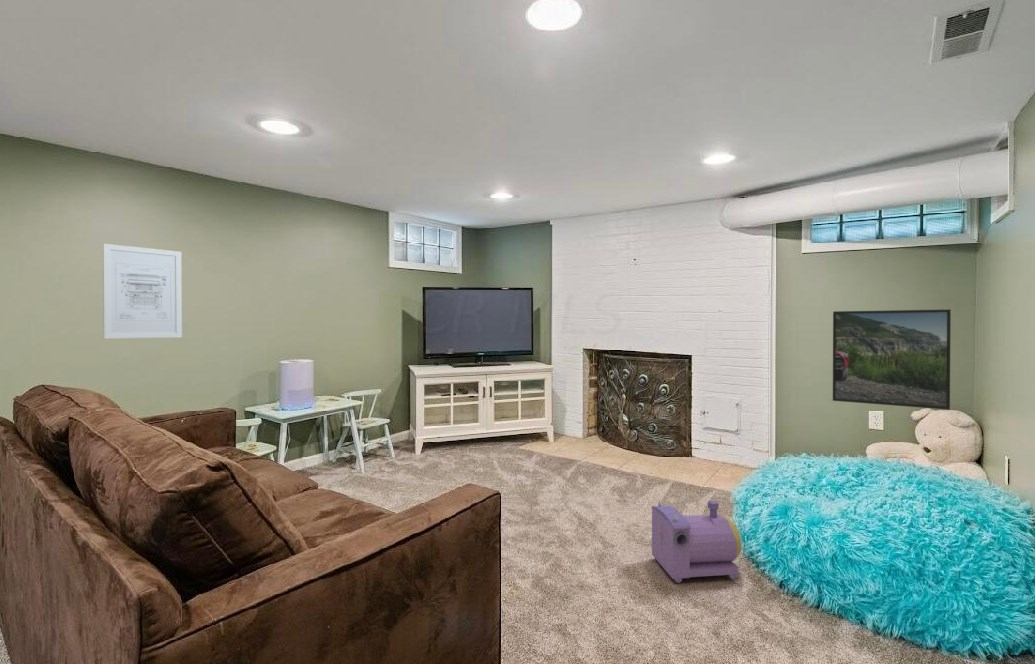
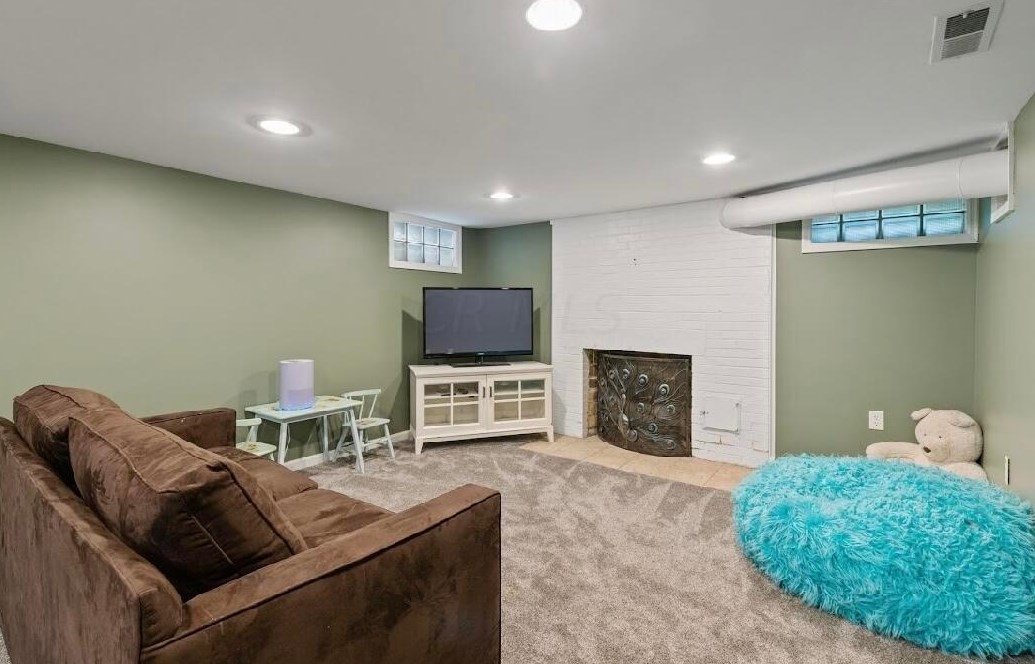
- wall art (144, 292)
- toy train (699, 536)
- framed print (888, 357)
